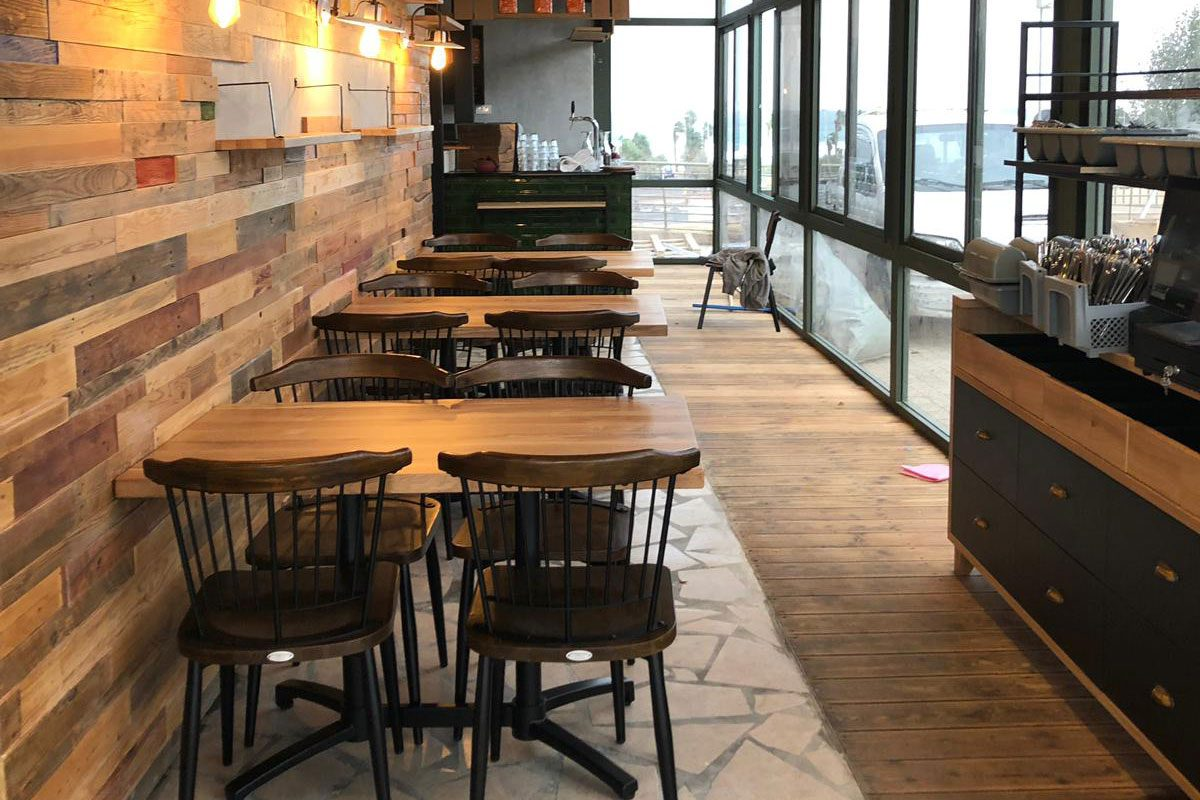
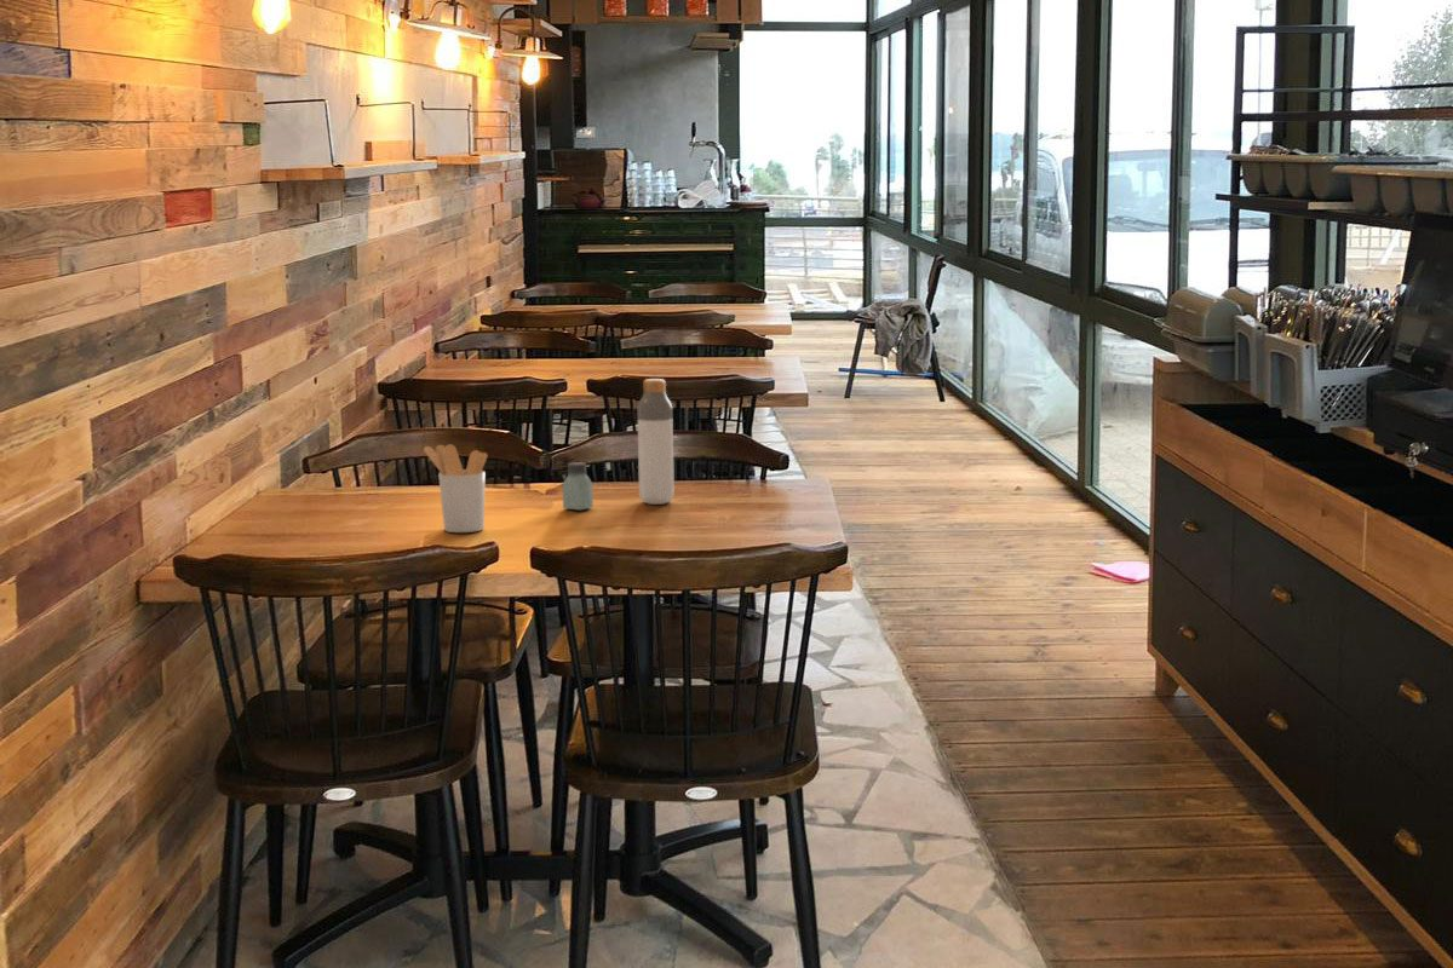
+ saltshaker (578, 485)
+ bottle (655, 440)
+ utensil holder (455, 485)
